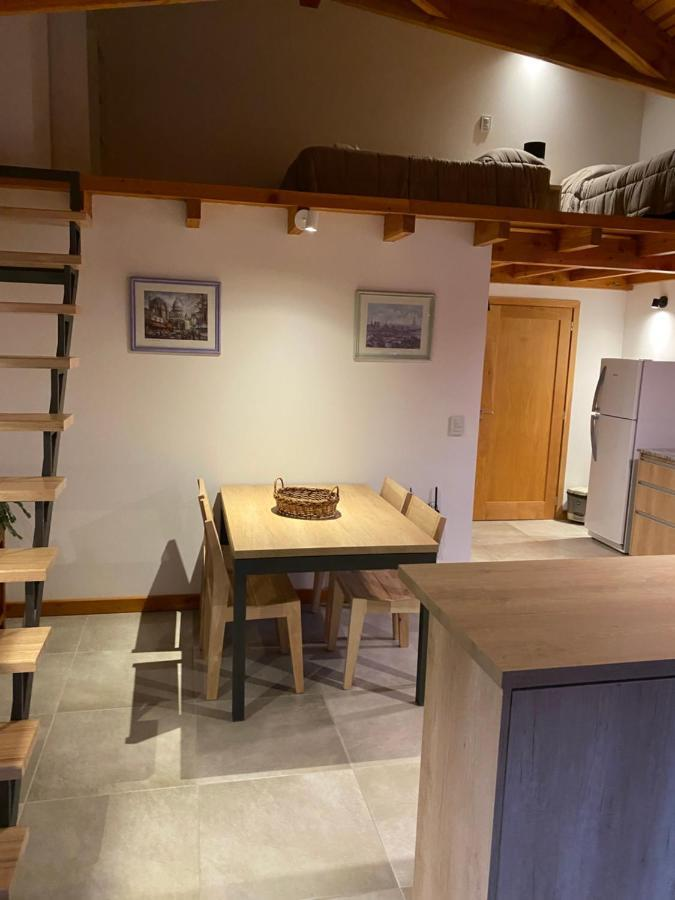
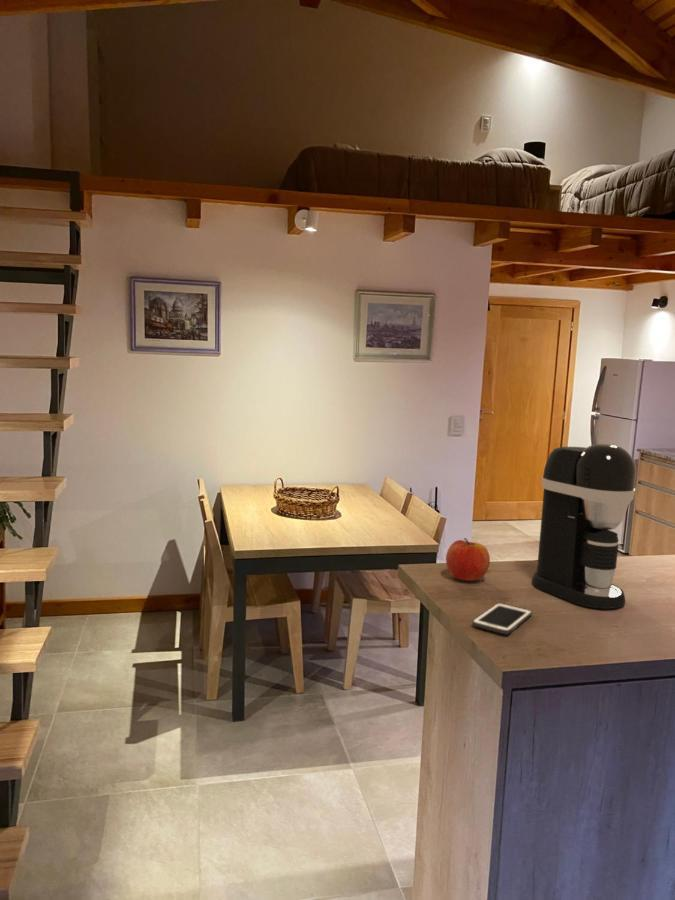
+ coffee maker (583, 518)
+ cell phone (502, 618)
+ fruit (467, 558)
